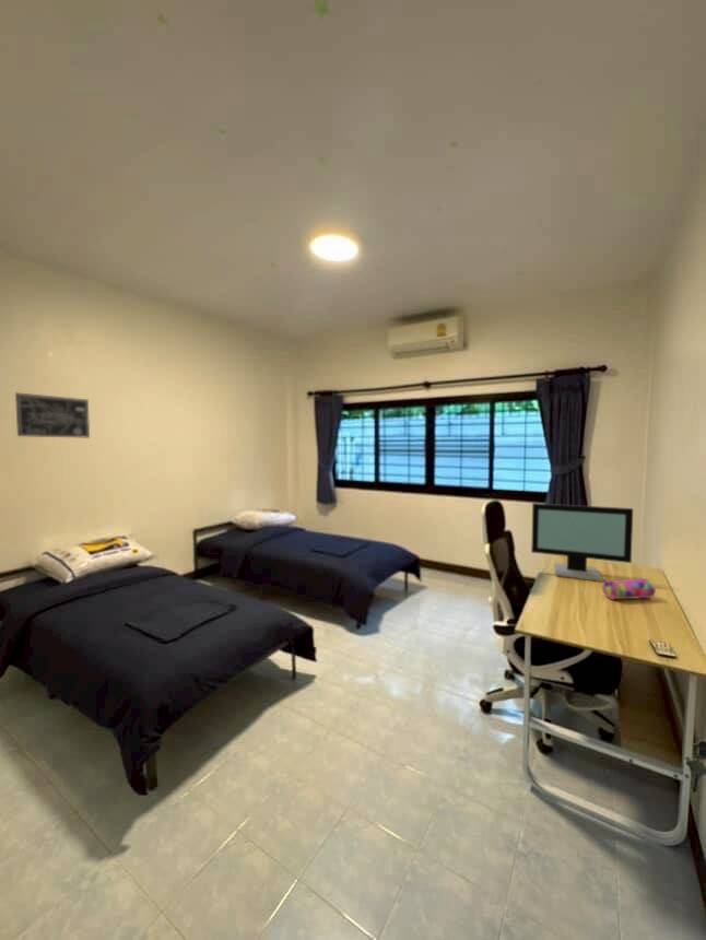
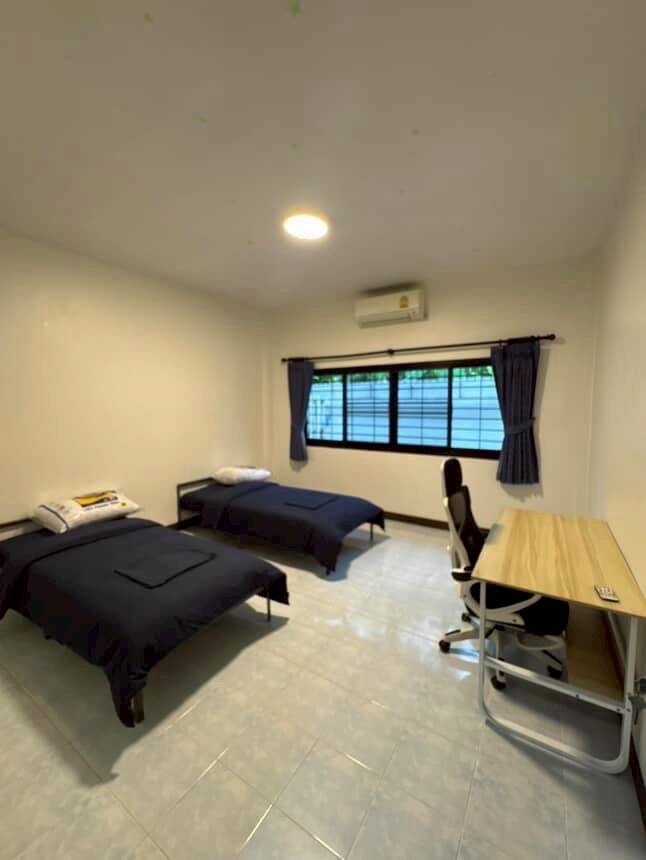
- wall art (55, 416)
- computer monitor (577, 538)
- pencil case (627, 588)
